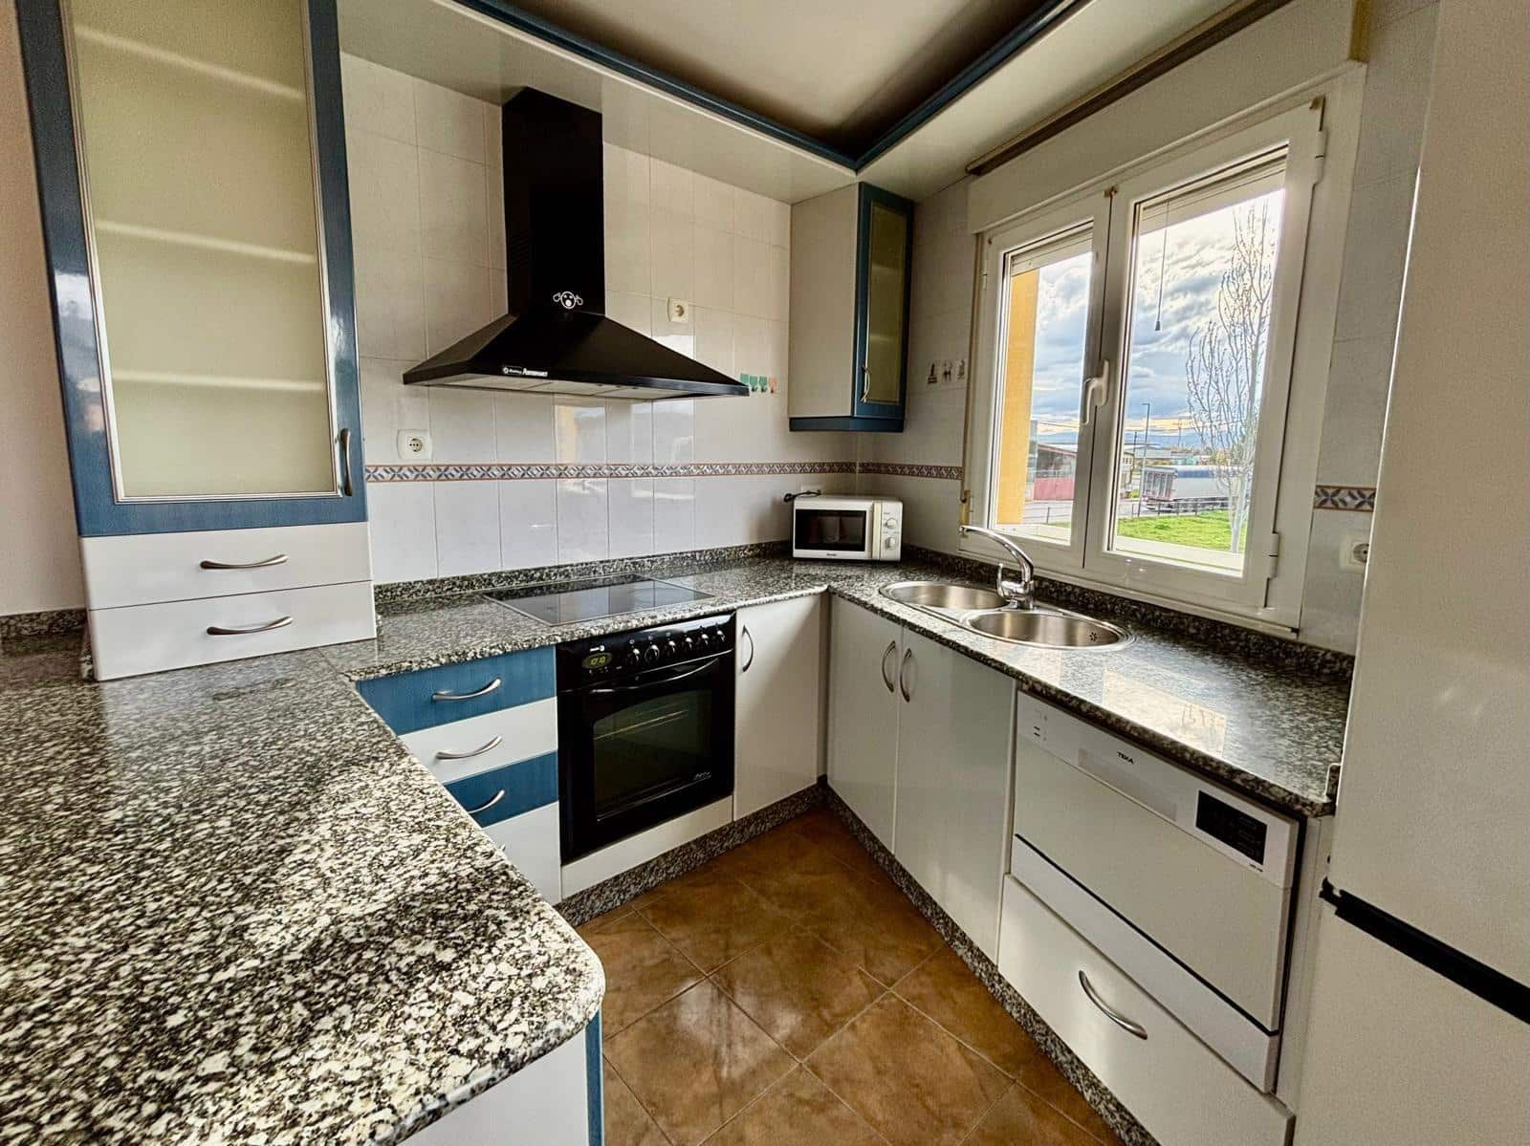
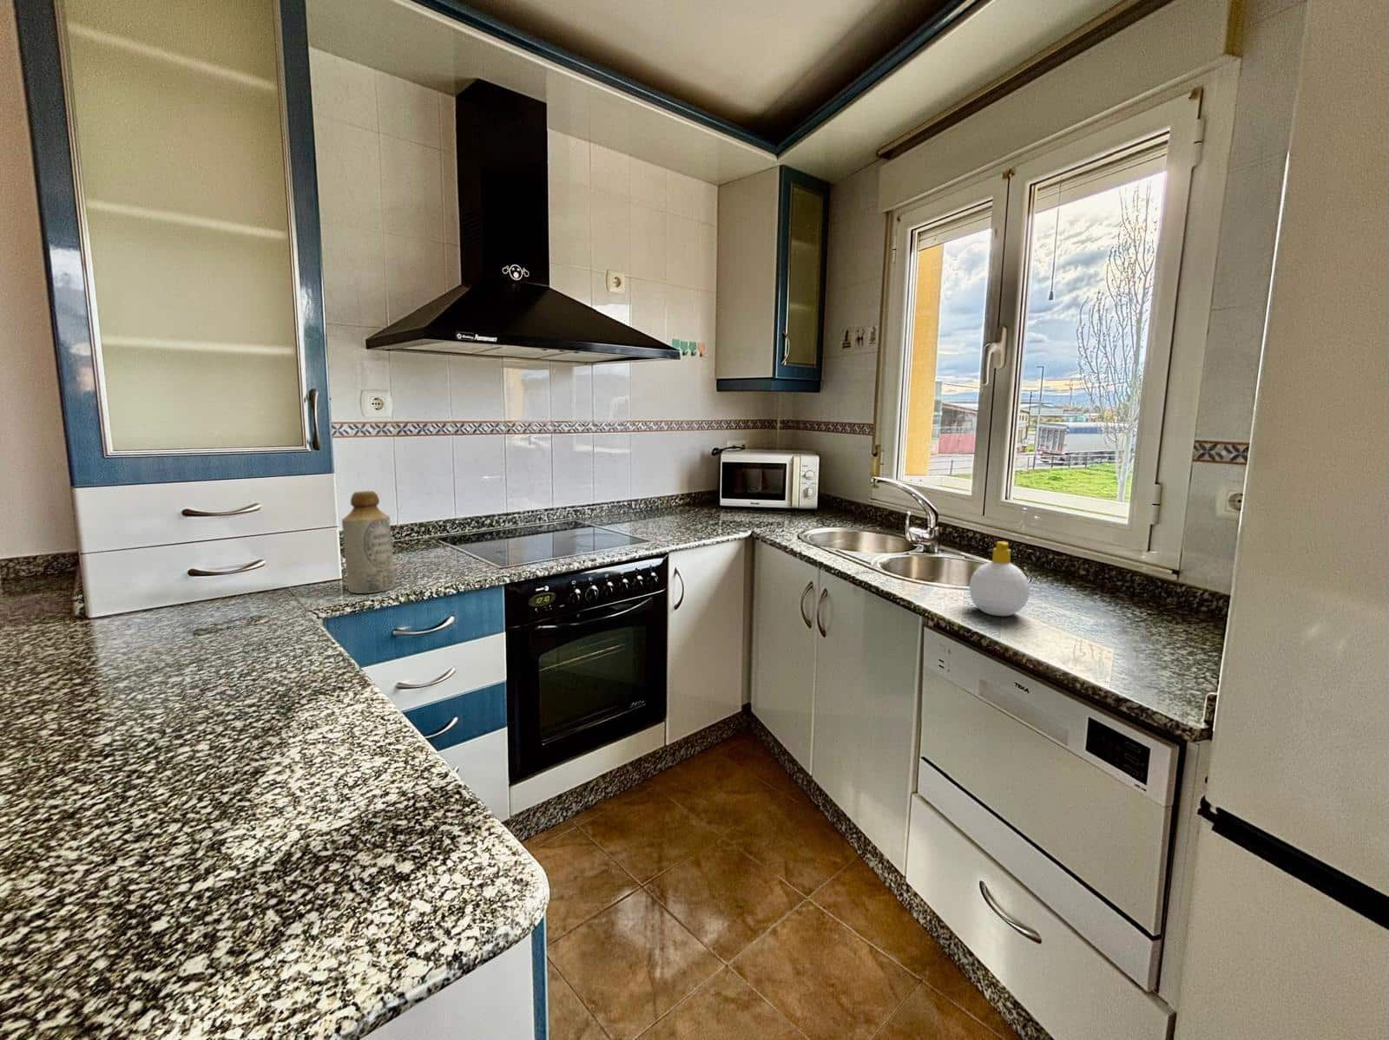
+ soap bottle (999, 577)
+ bottle (368, 540)
